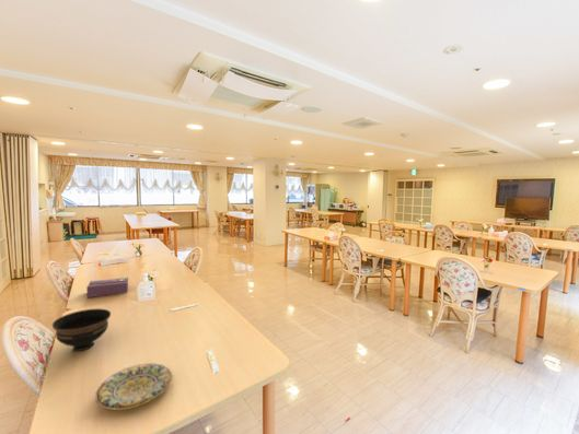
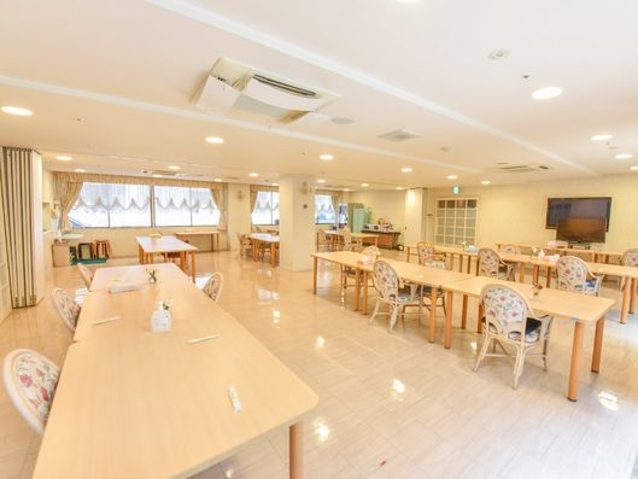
- plate (136, 386)
- tissue box (108, 286)
- bowl (83, 332)
